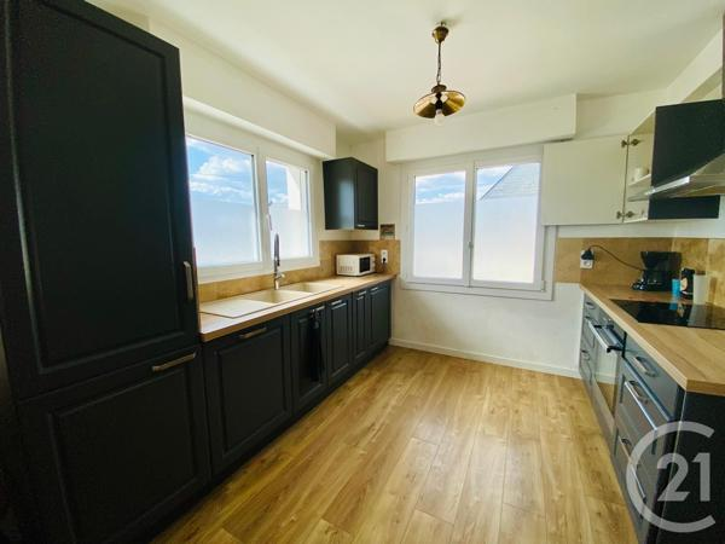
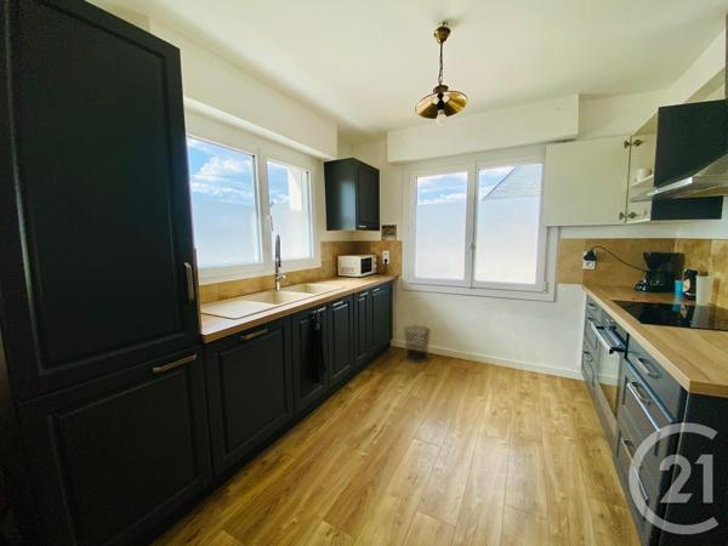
+ waste bin (416, 343)
